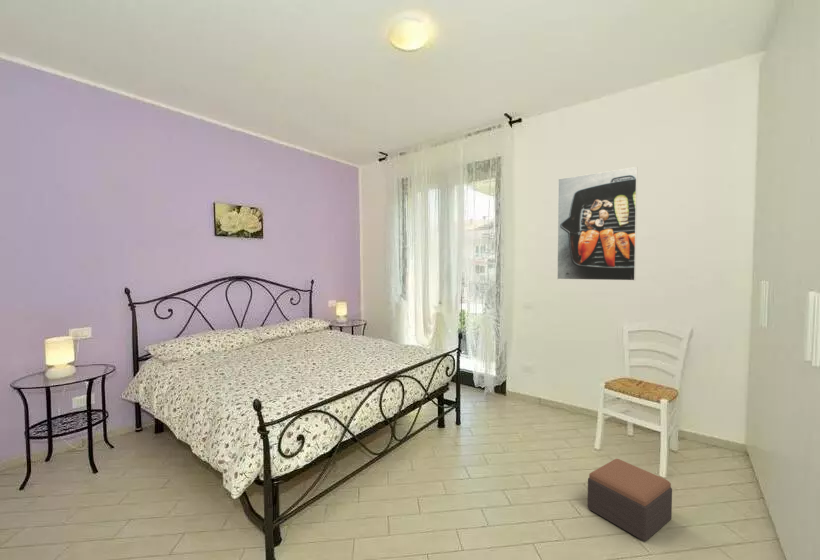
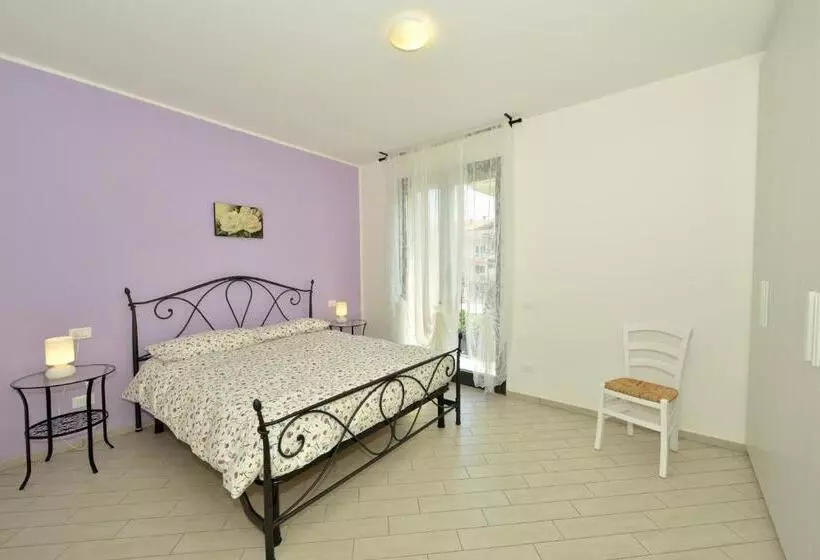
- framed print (594, 226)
- footstool (628, 494)
